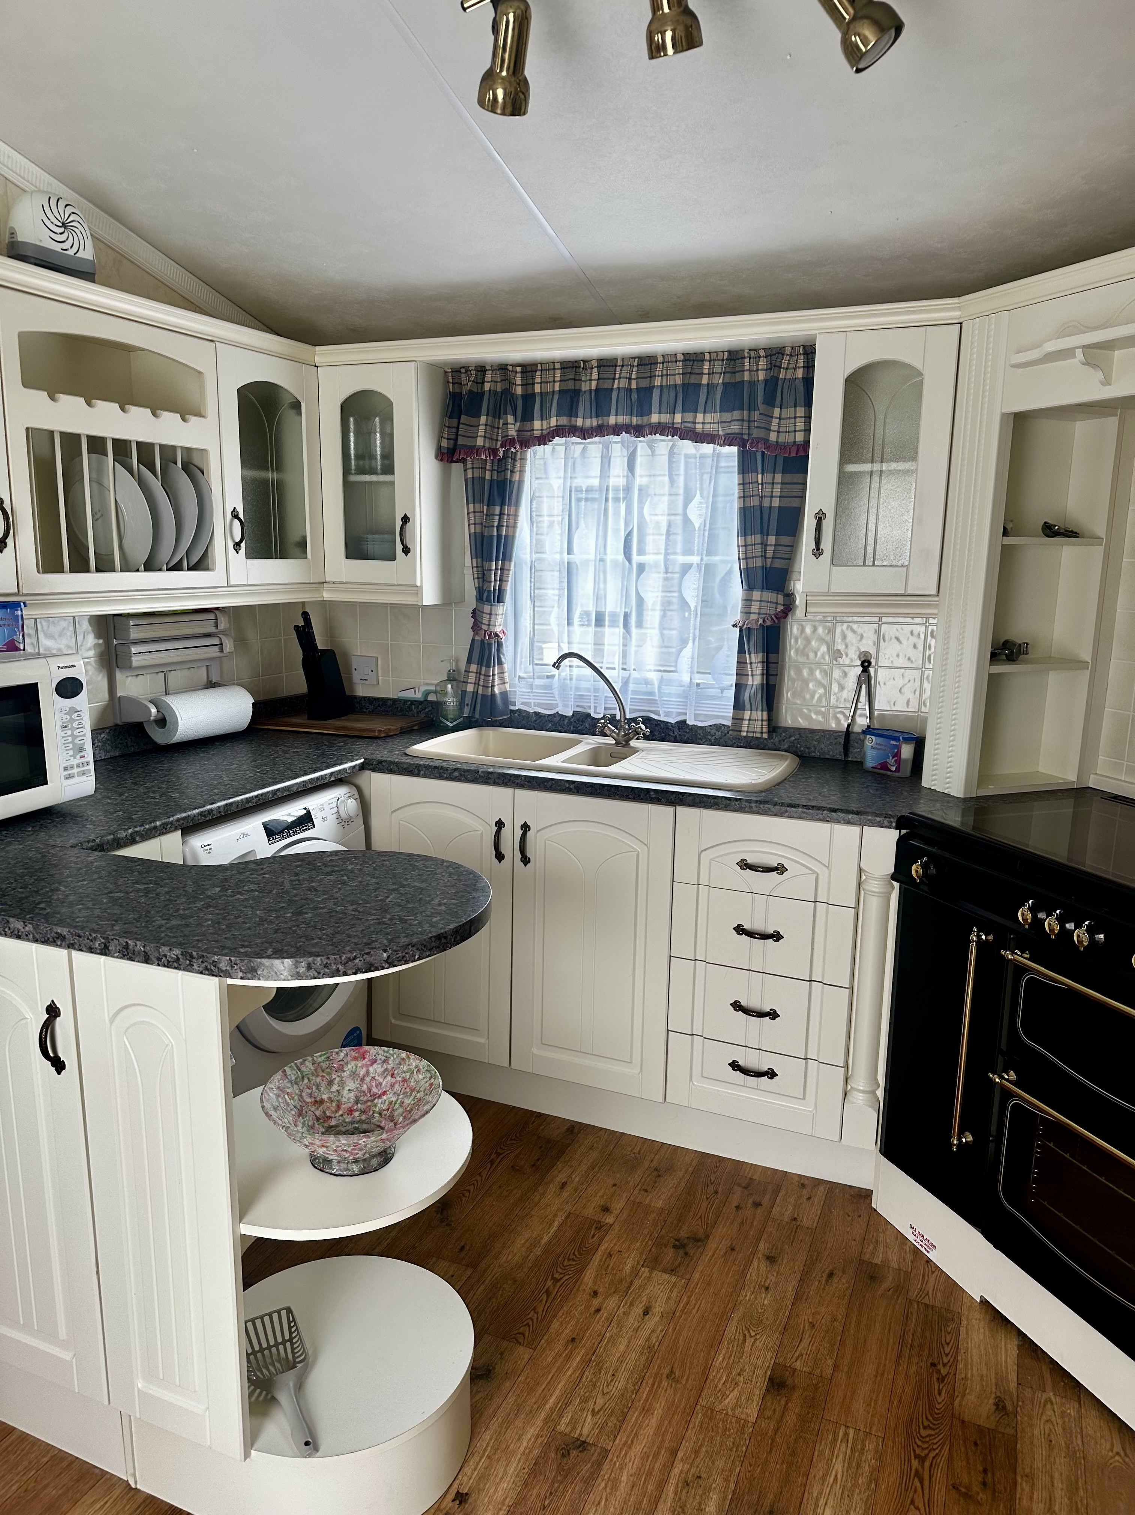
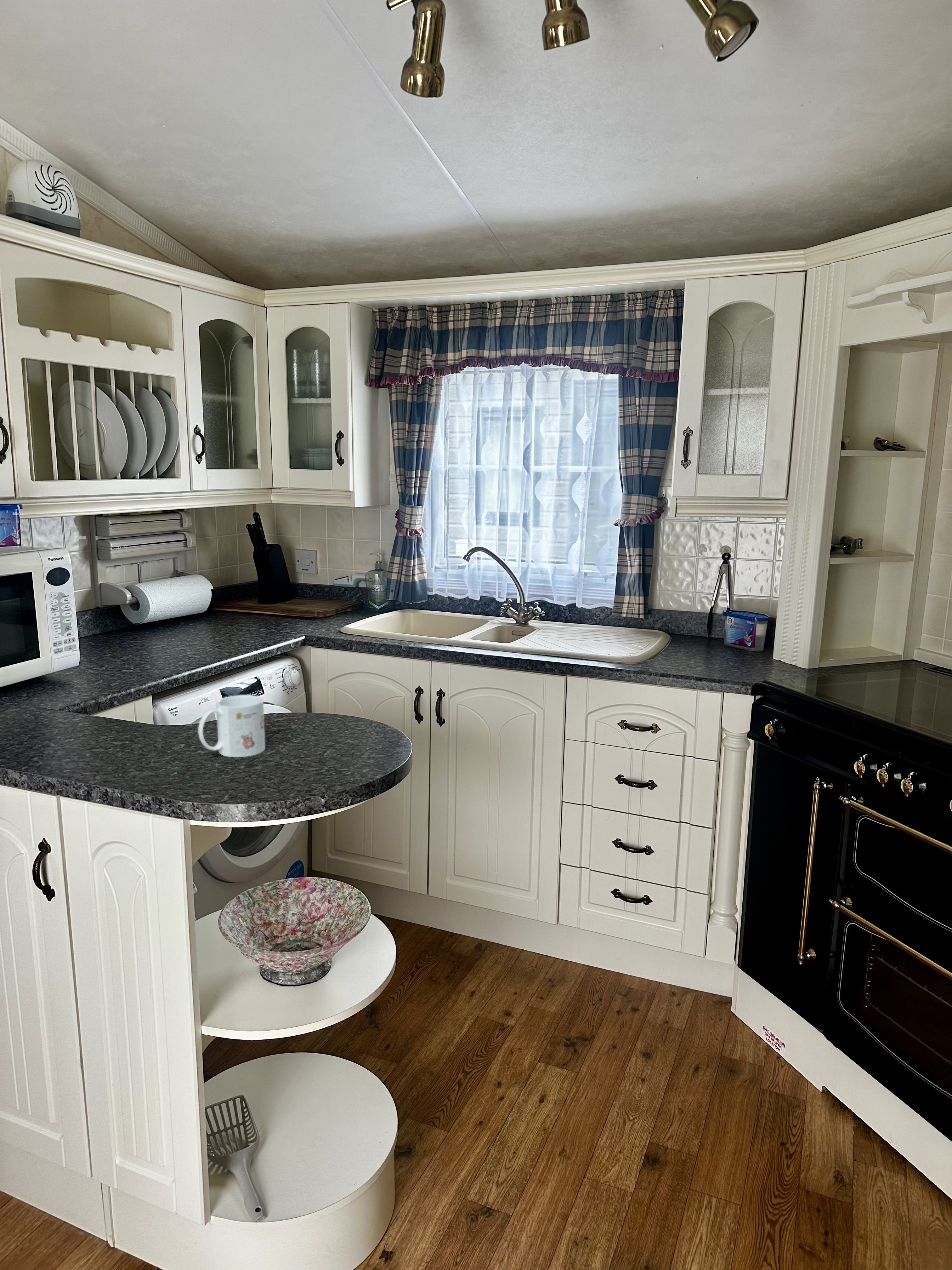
+ mug (231, 727)
